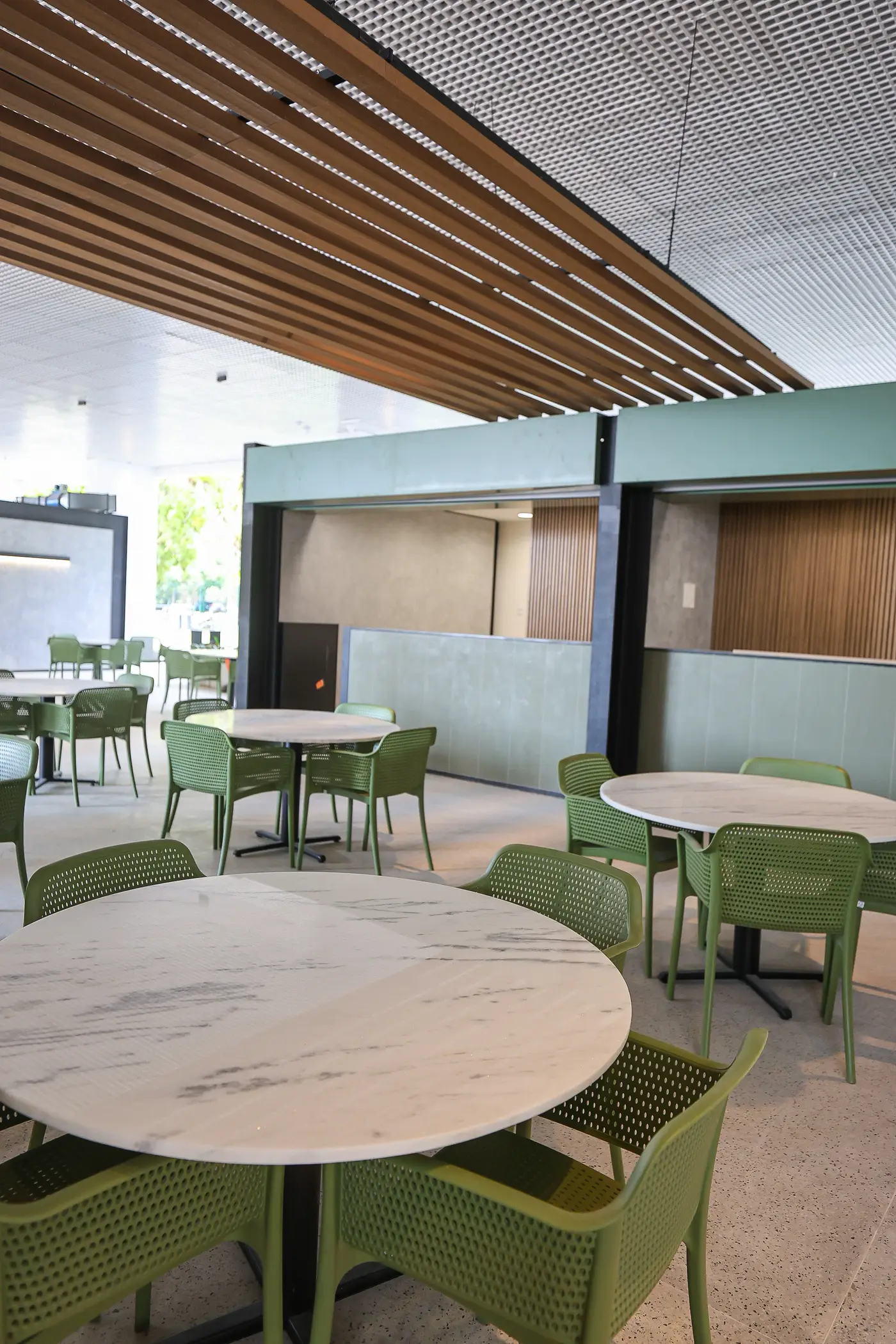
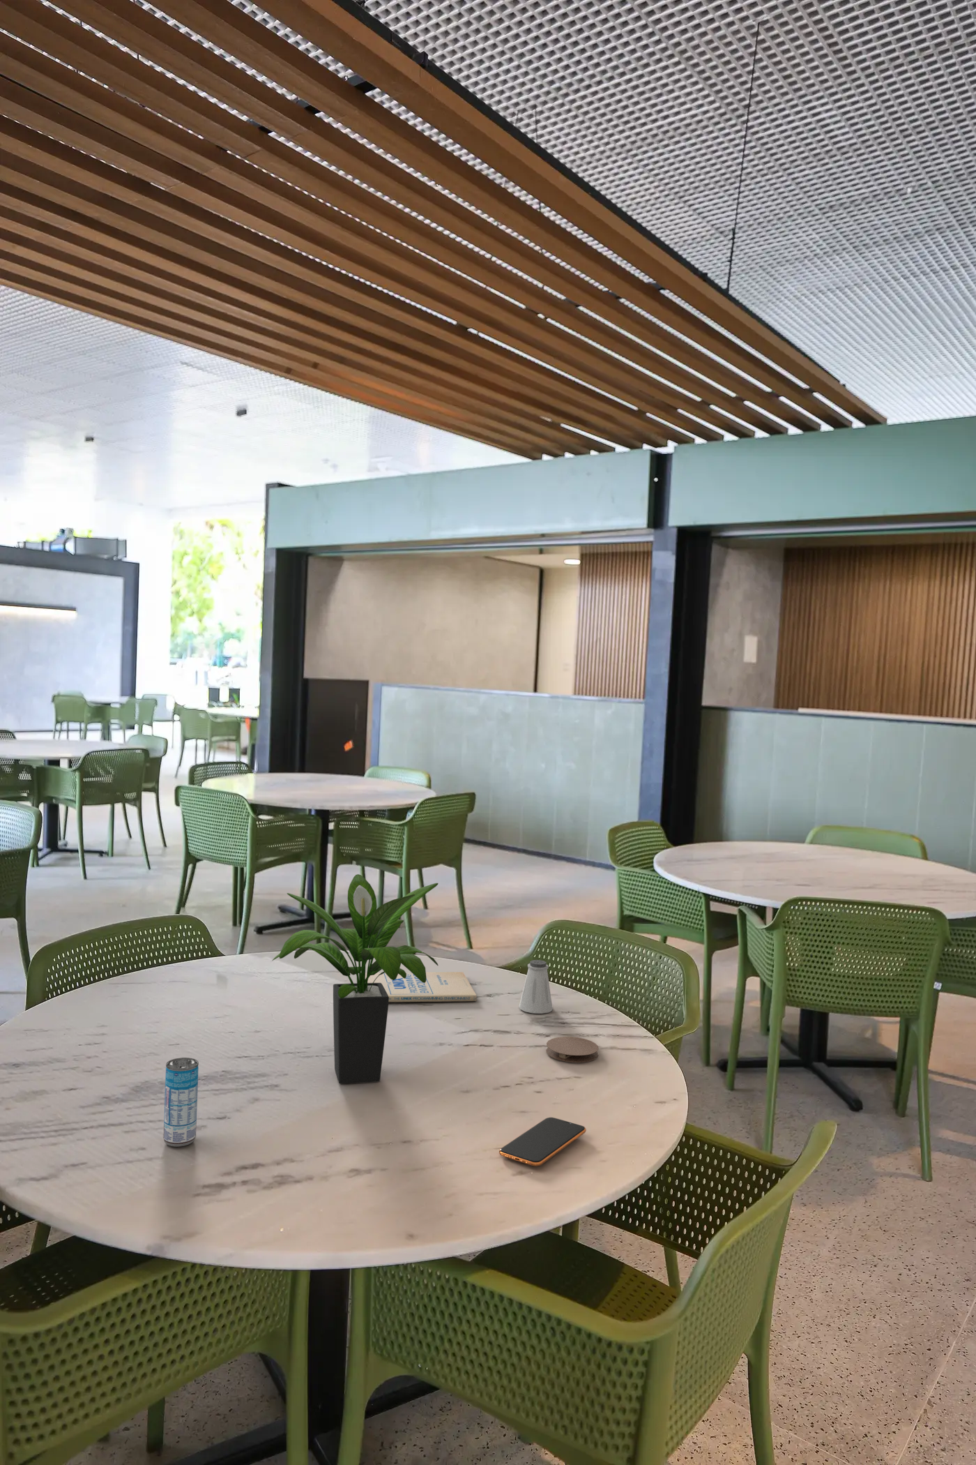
+ beverage can (181, 1102)
+ coaster (572, 1050)
+ book (417, 986)
+ smartphone (544, 1140)
+ potted plant (358, 978)
+ saltshaker (537, 985)
